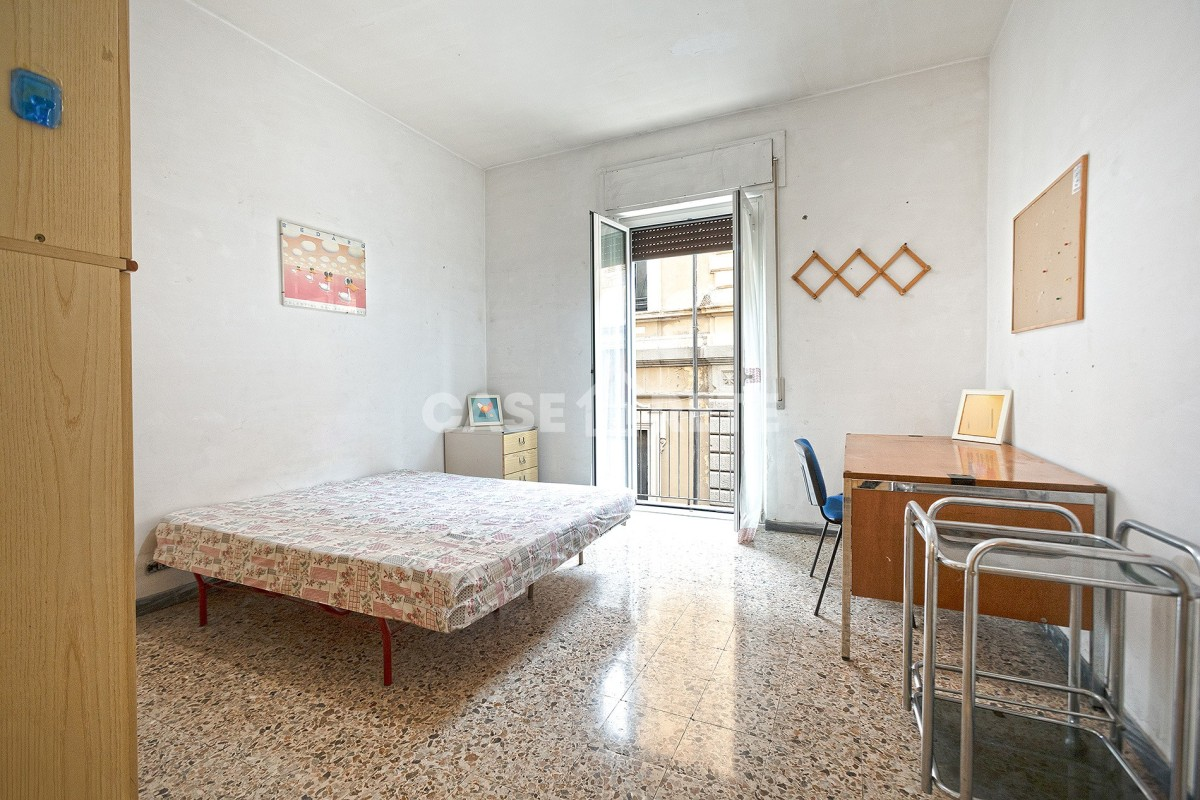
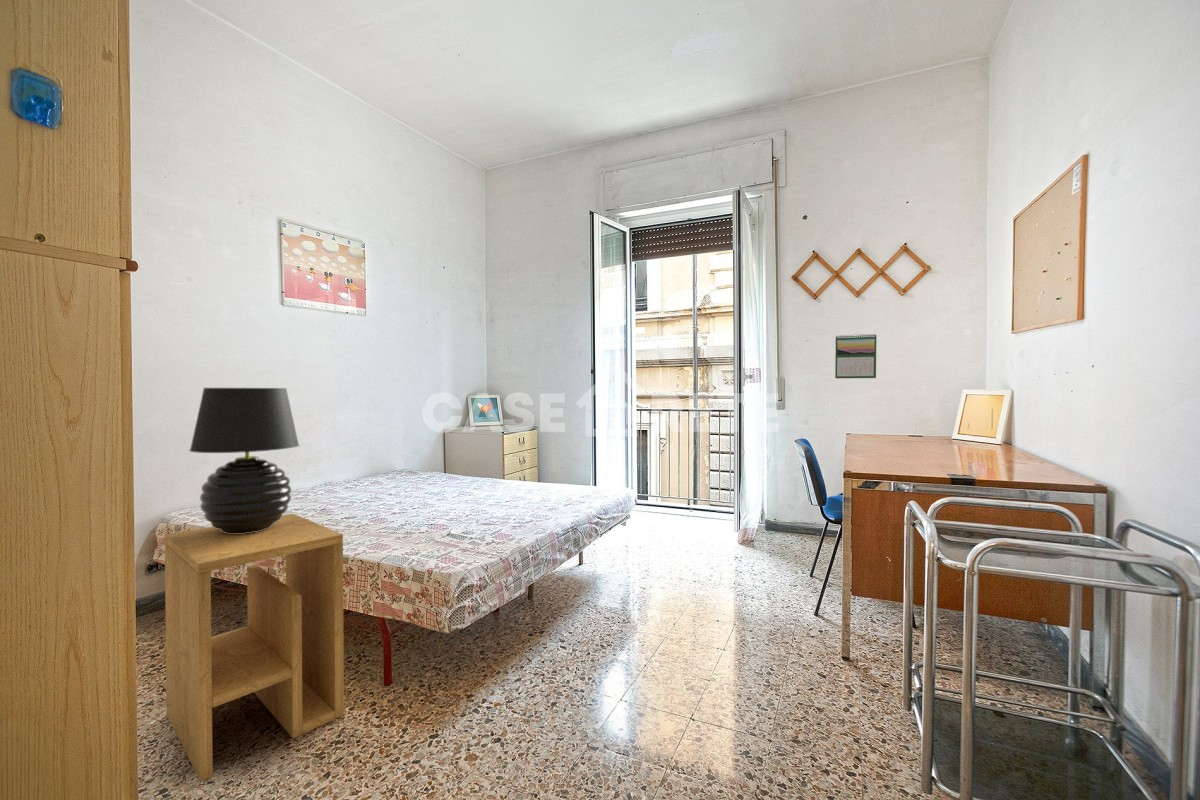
+ side table (254, 625)
+ table lamp (247, 458)
+ calendar (855, 356)
